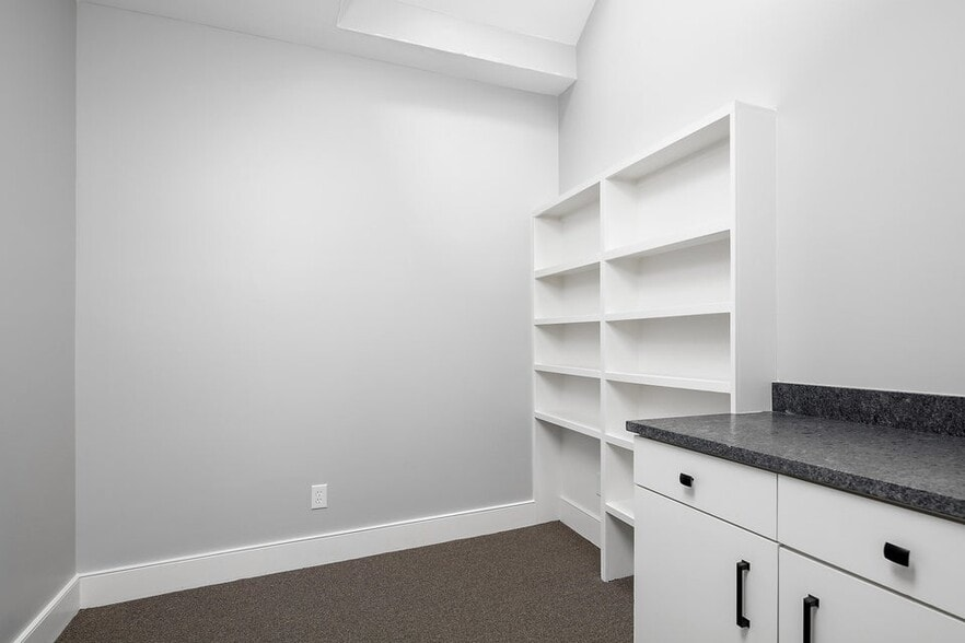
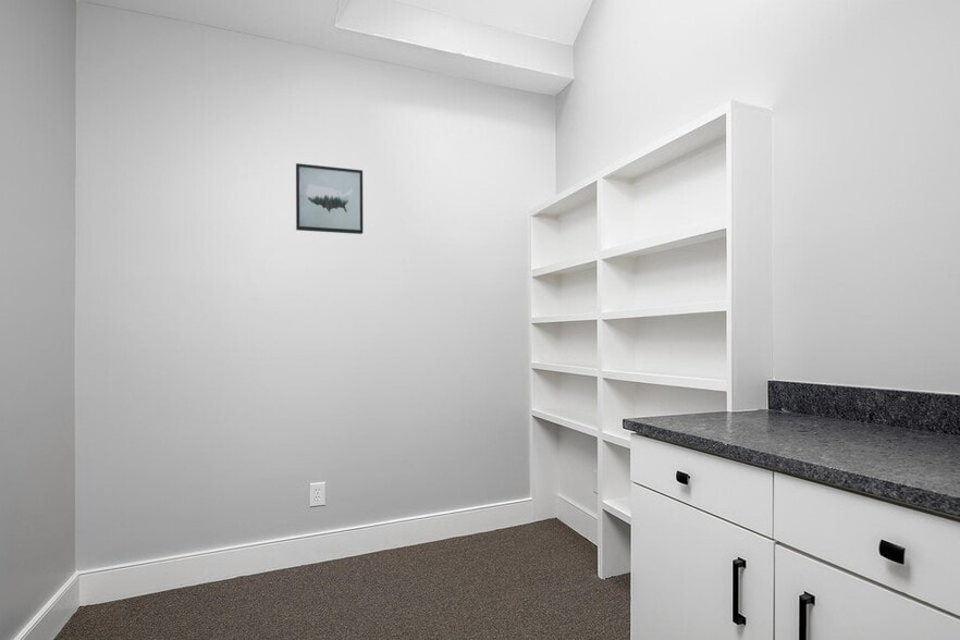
+ wall art (330, 199)
